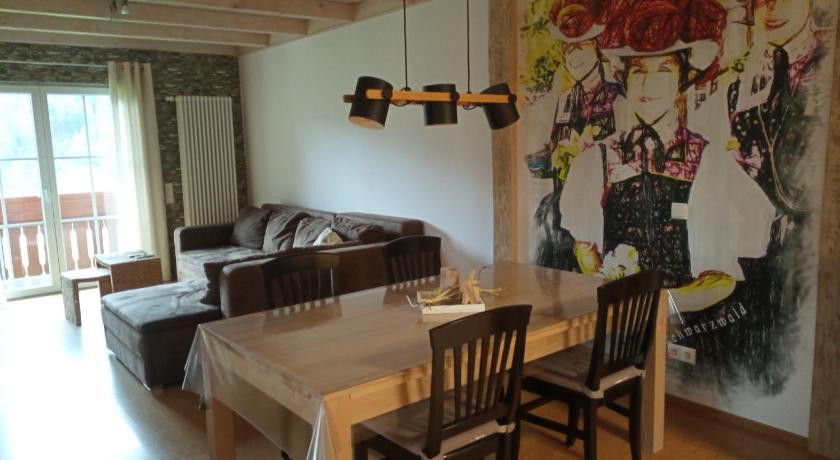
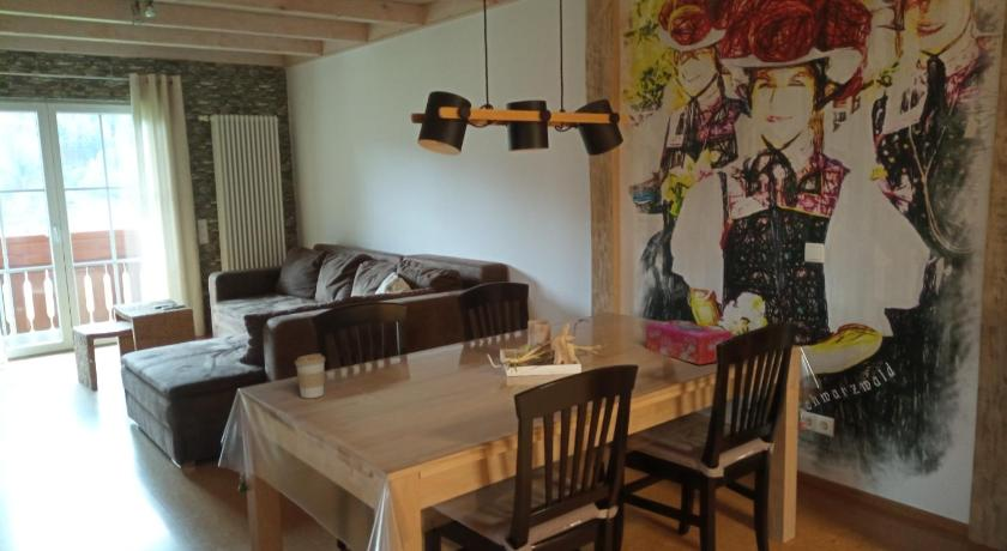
+ coffee cup (310, 375)
+ tissue box (687, 340)
